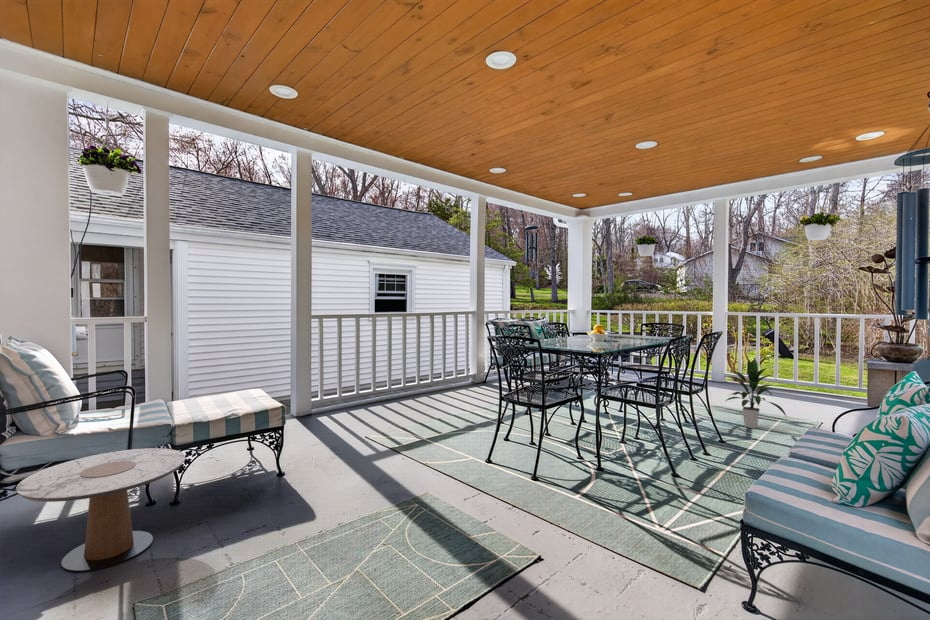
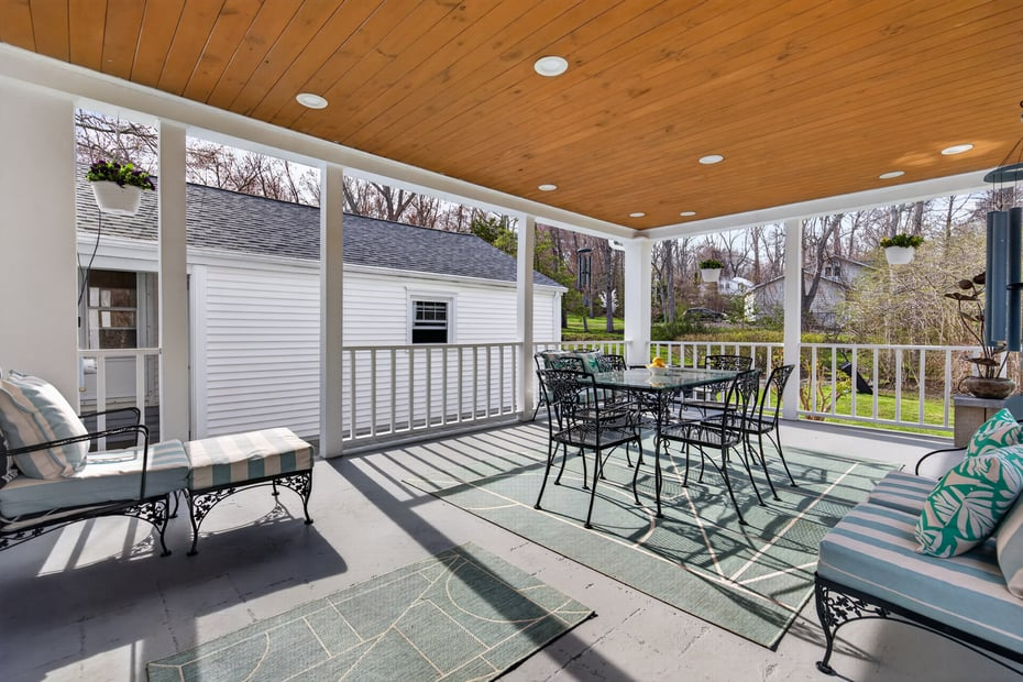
- indoor plant (753, 393)
- side table (108, 509)
